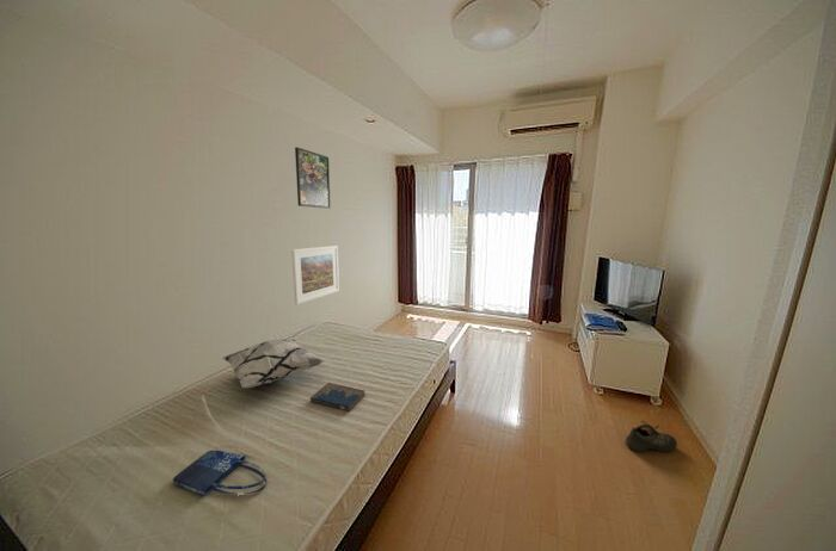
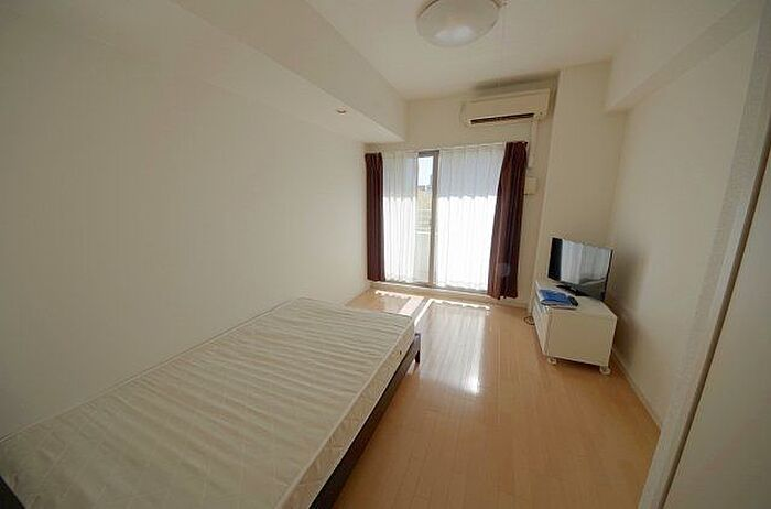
- hardcover book (338, 395)
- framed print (314, 180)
- shoe (651, 432)
- decorative pillow (272, 359)
- shopping bag (226, 472)
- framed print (318, 272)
